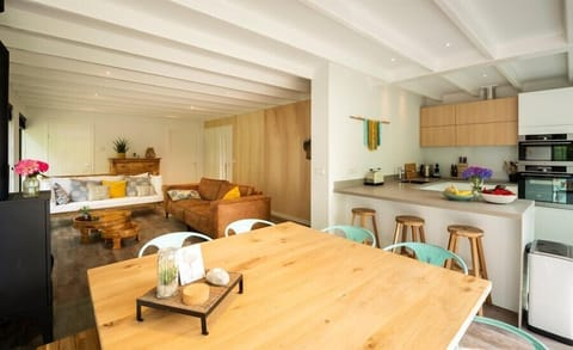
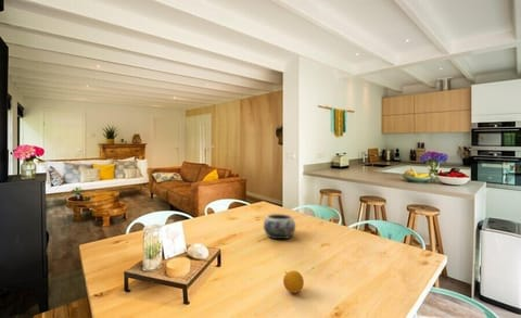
+ decorative bowl (279, 226)
+ fruit (293, 281)
